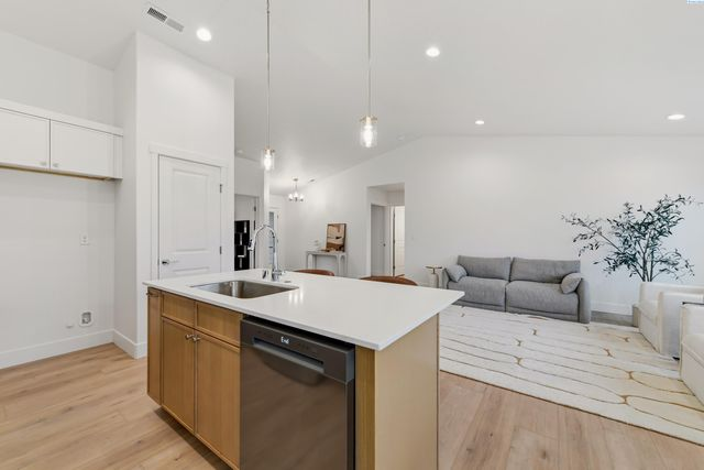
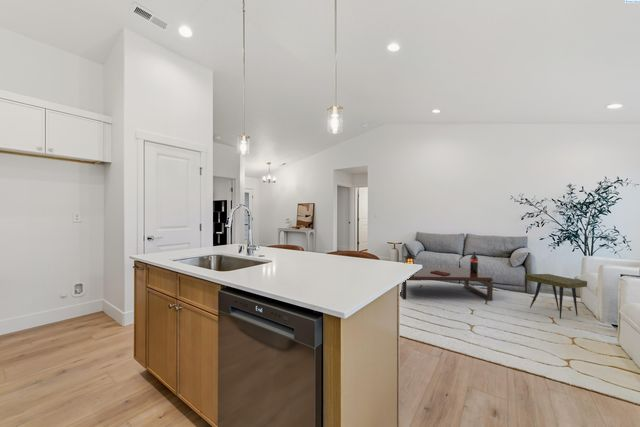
+ side table (555, 295)
+ coffee table (437, 272)
